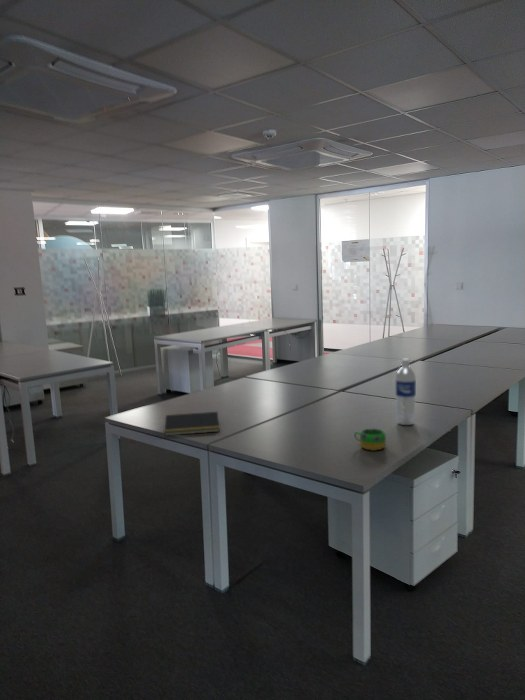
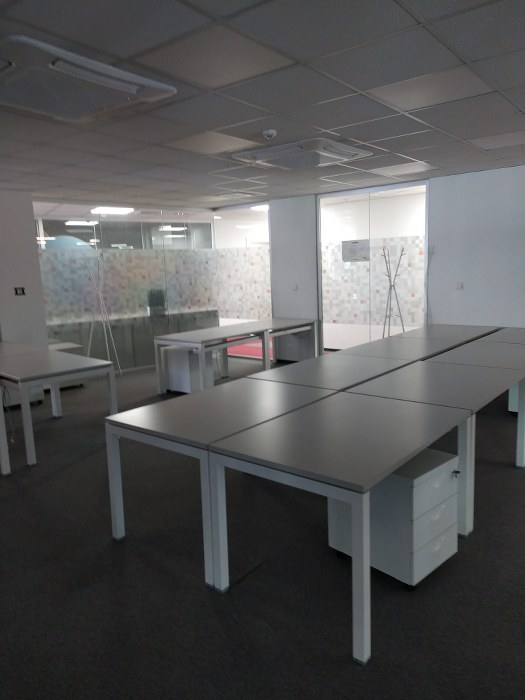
- notepad (192, 423)
- water bottle (405, 391)
- mug (369, 439)
